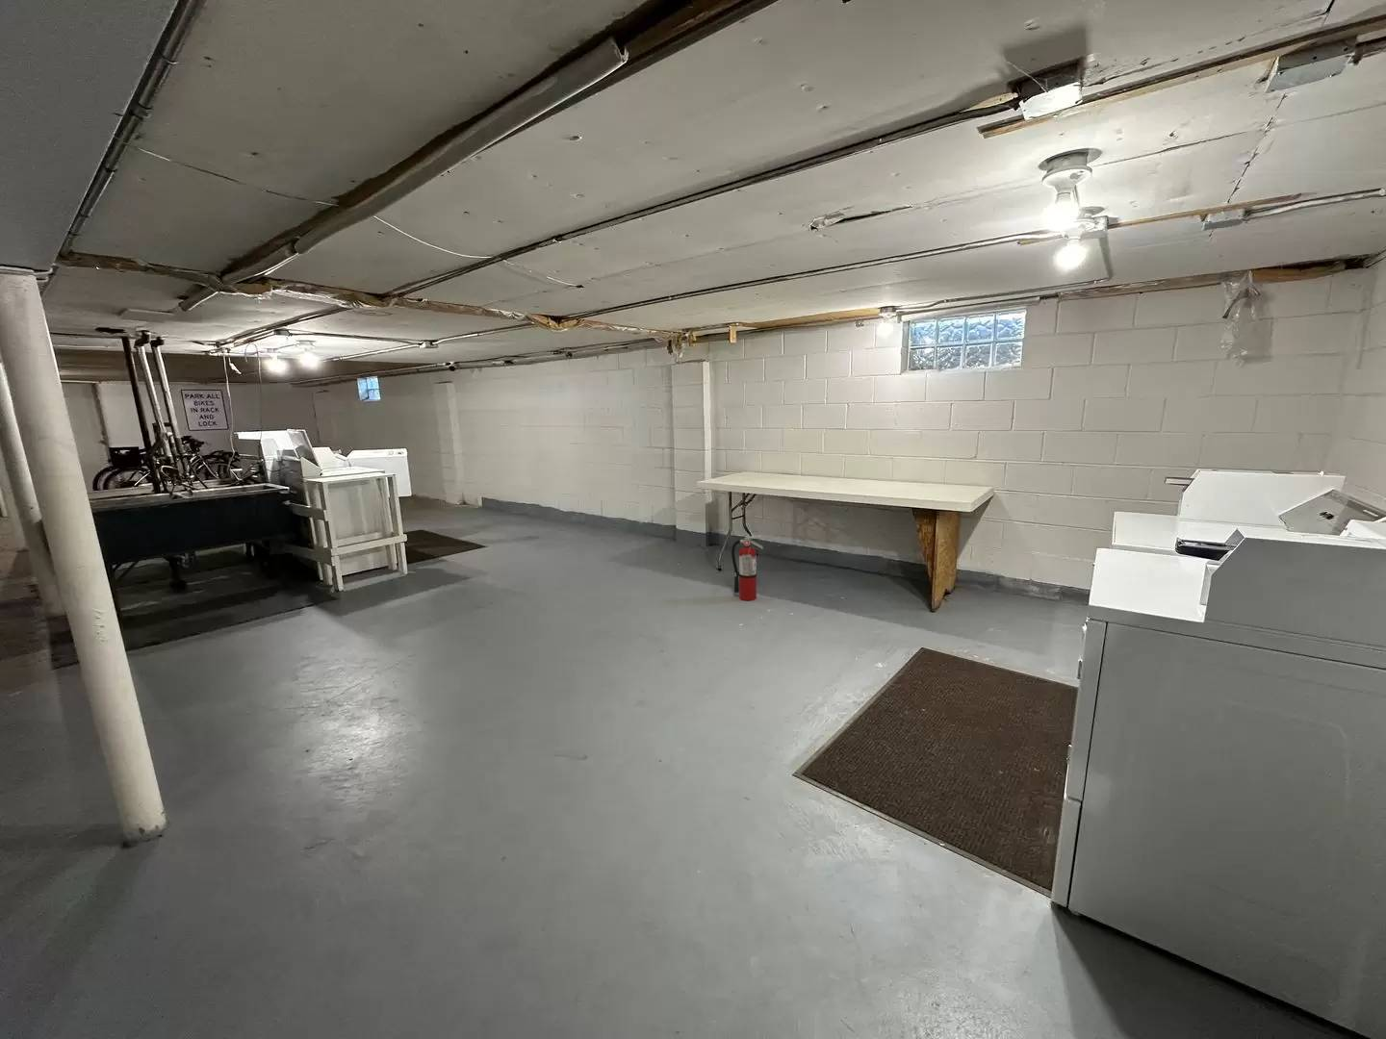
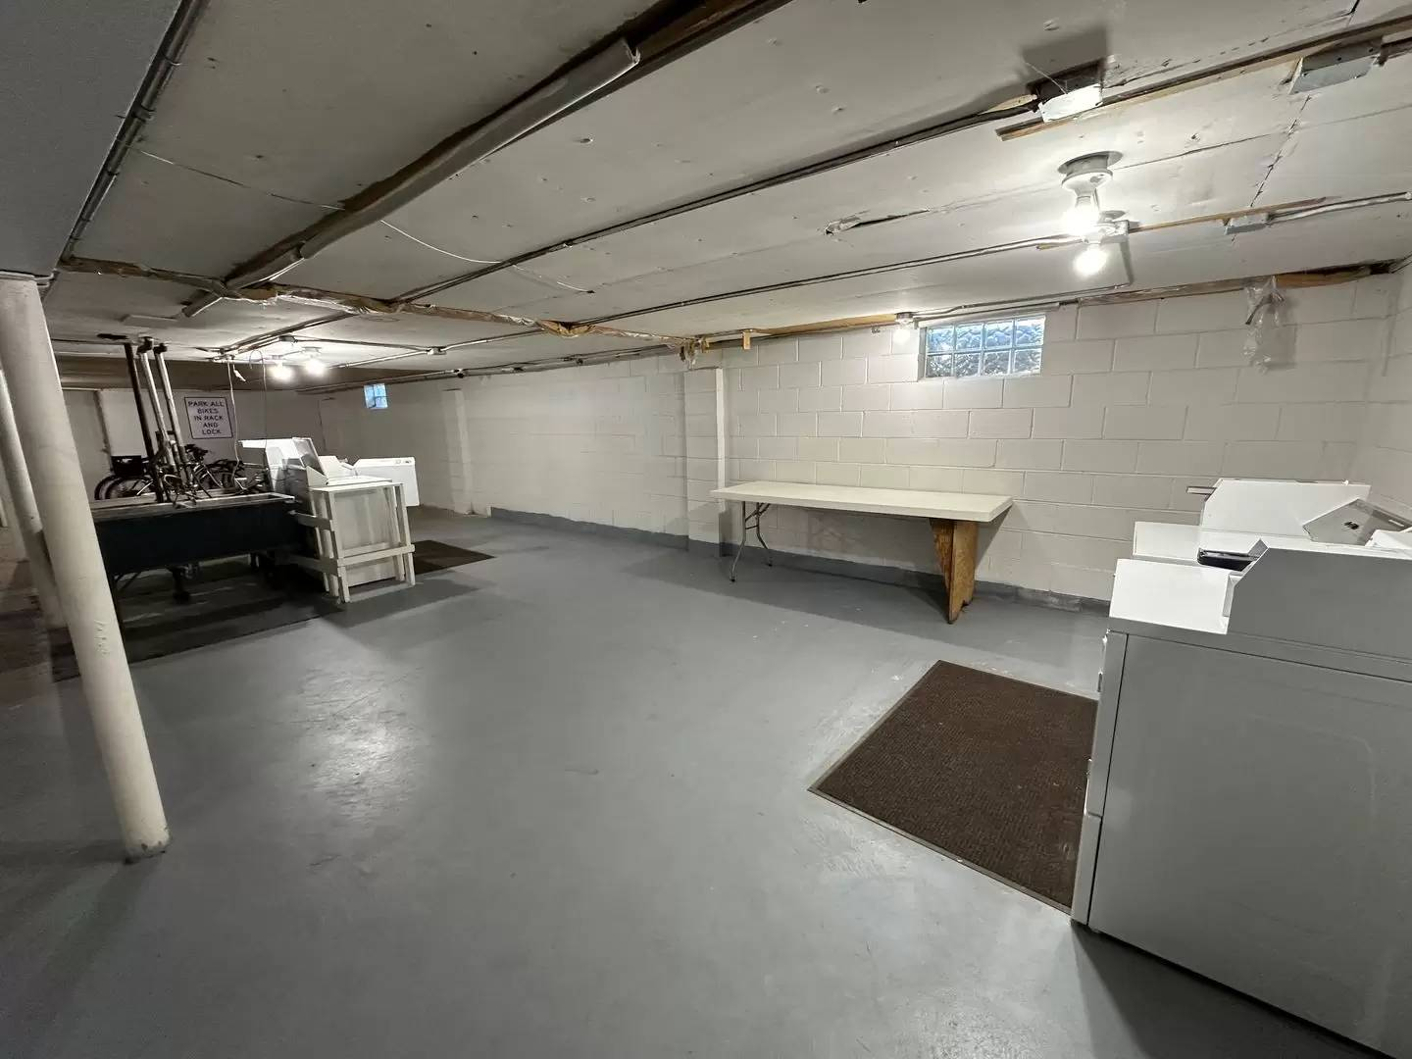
- fire extinguisher (746, 564)
